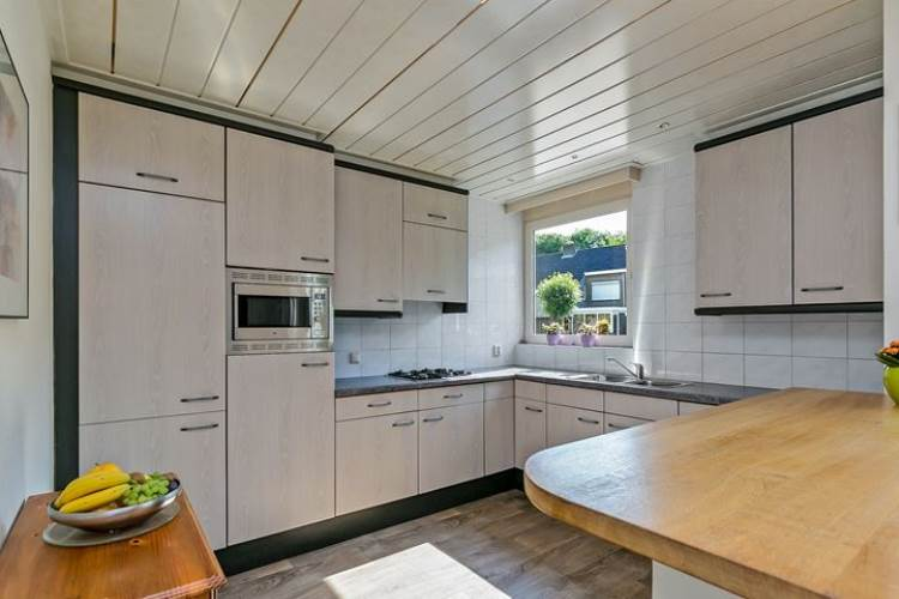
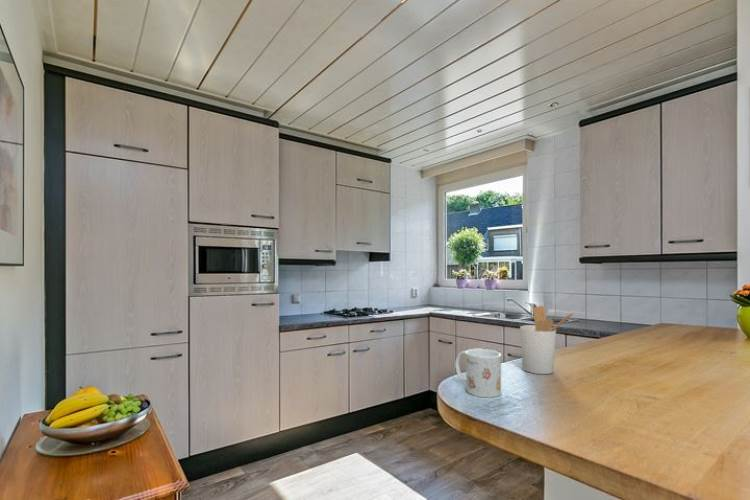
+ utensil holder (547, 339)
+ mug (476, 370)
